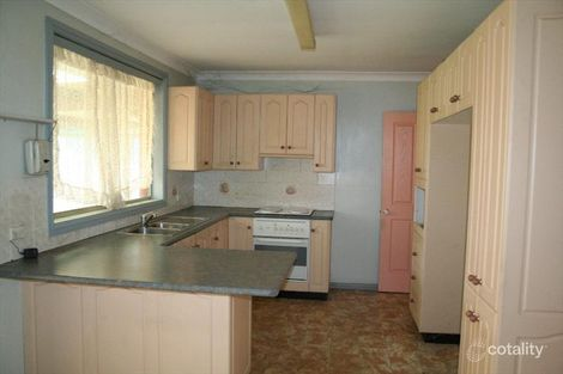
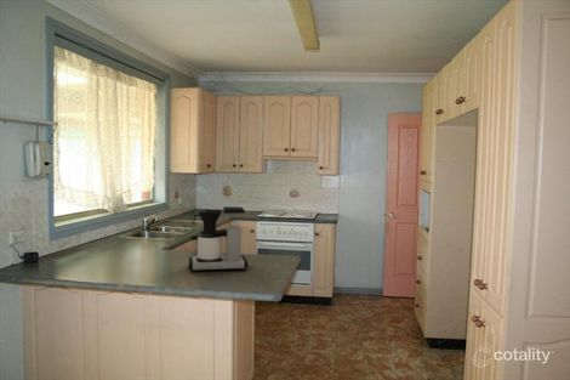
+ coffee maker (217, 238)
